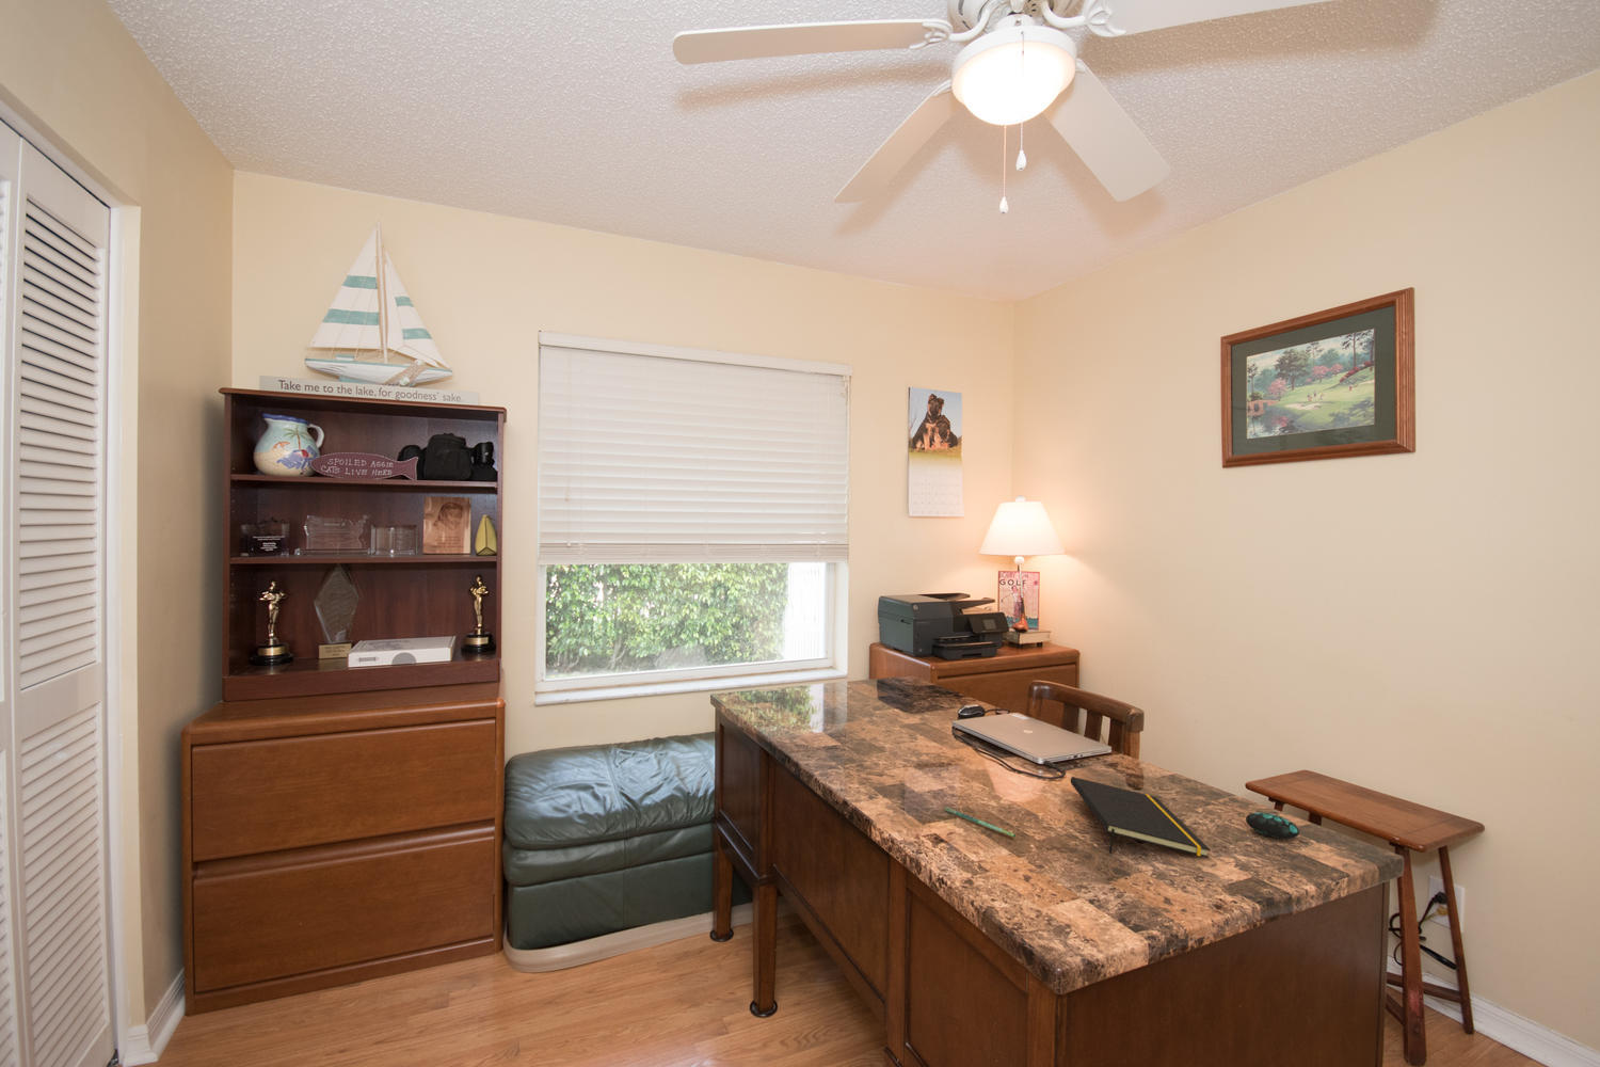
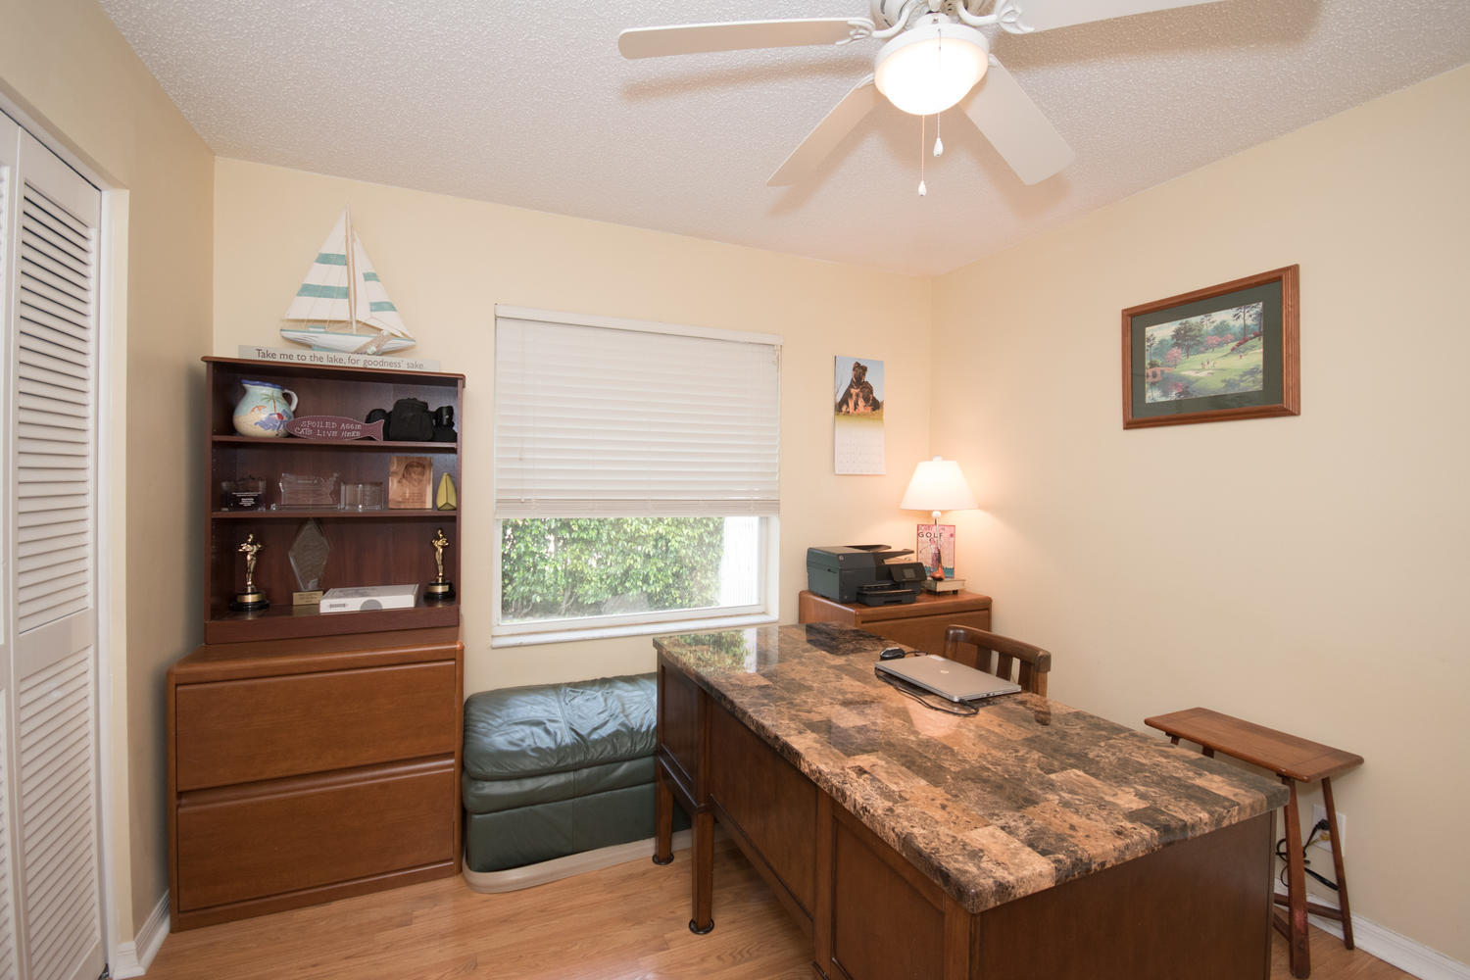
- notepad (1133, 813)
- decorative egg (1271, 825)
- pen (979, 822)
